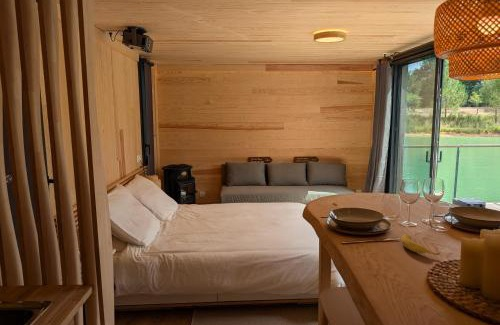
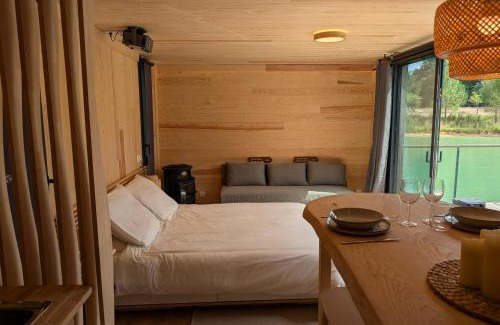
- banana (417, 244)
